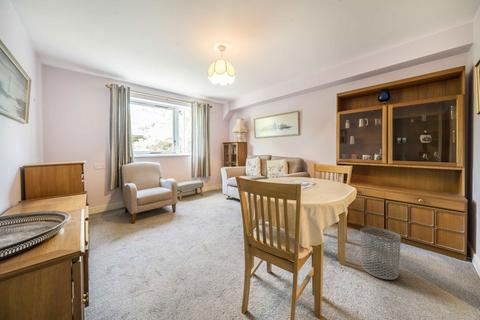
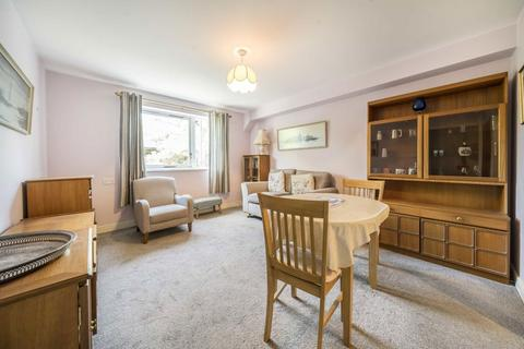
- waste bin (379, 252)
